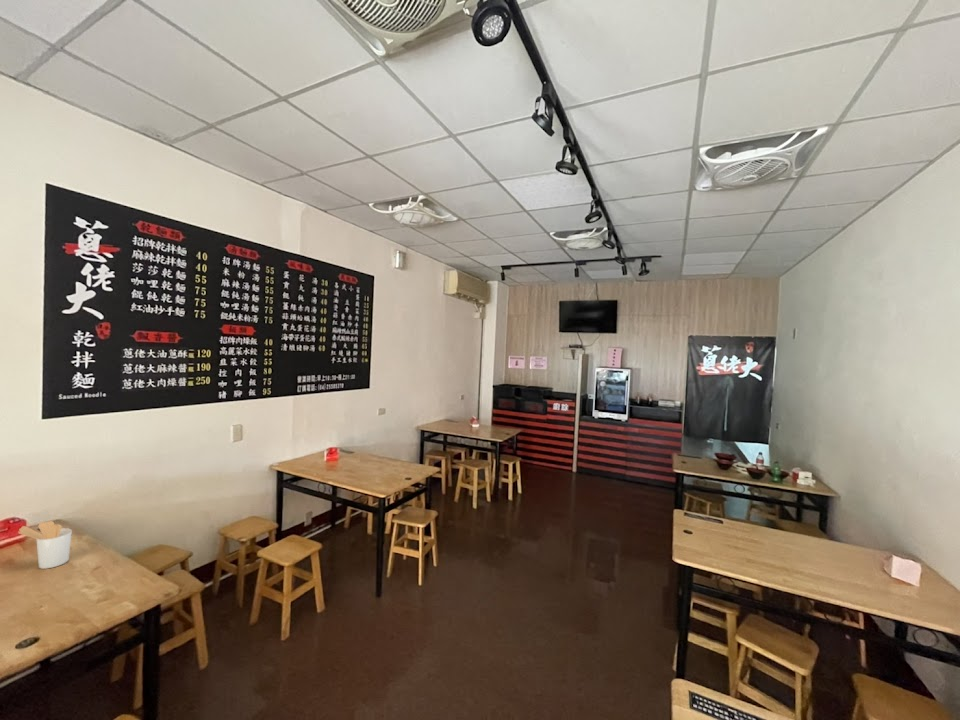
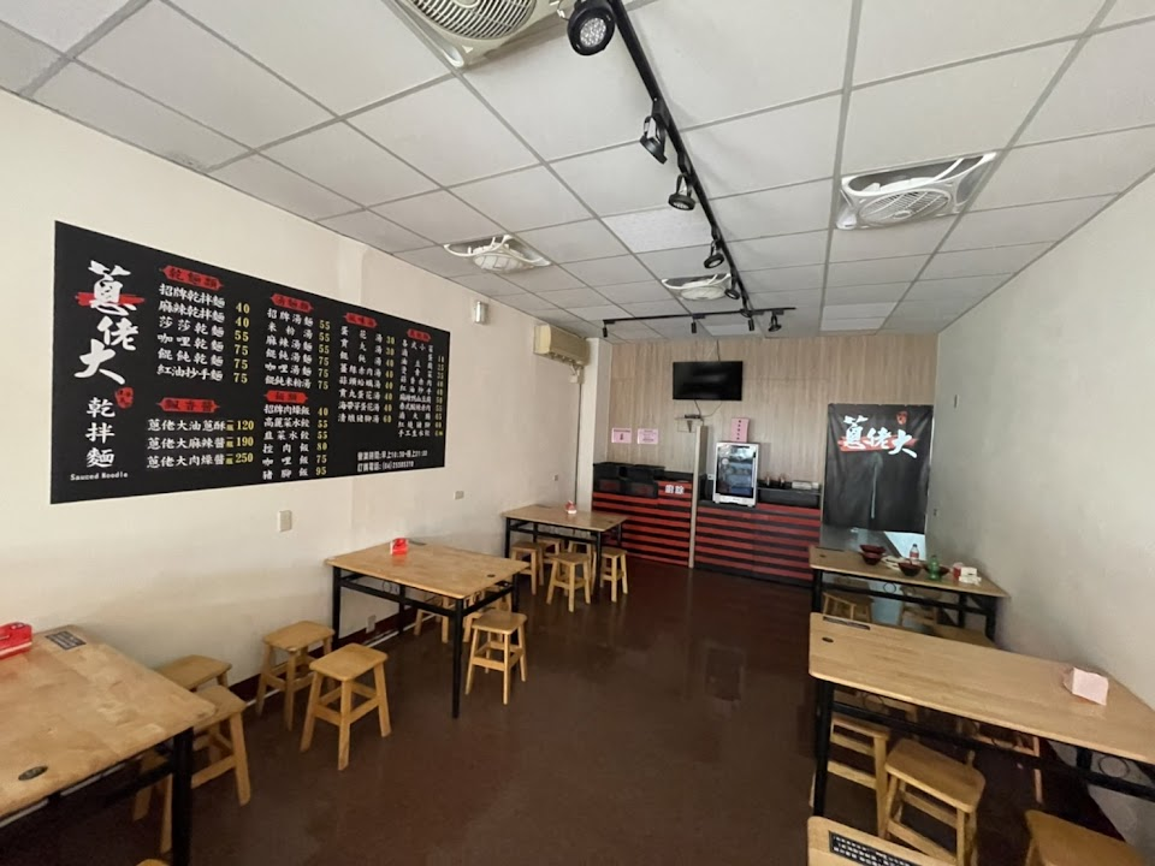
- utensil holder (44, 543)
